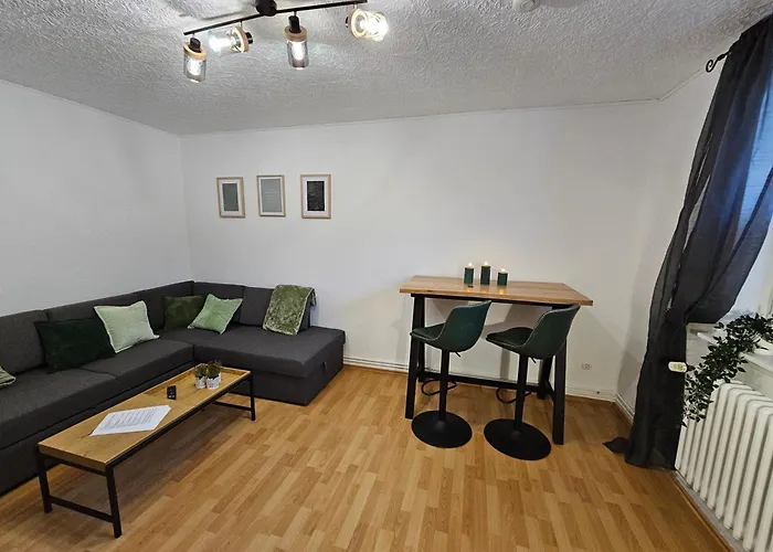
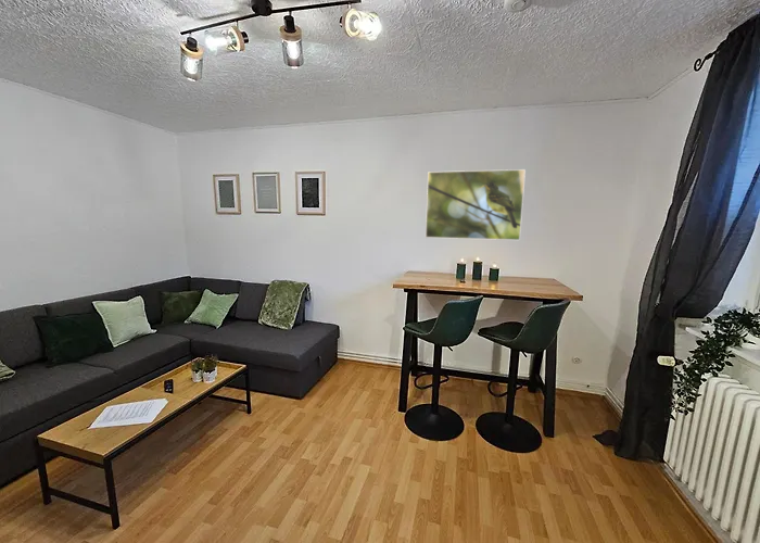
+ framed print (472, 205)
